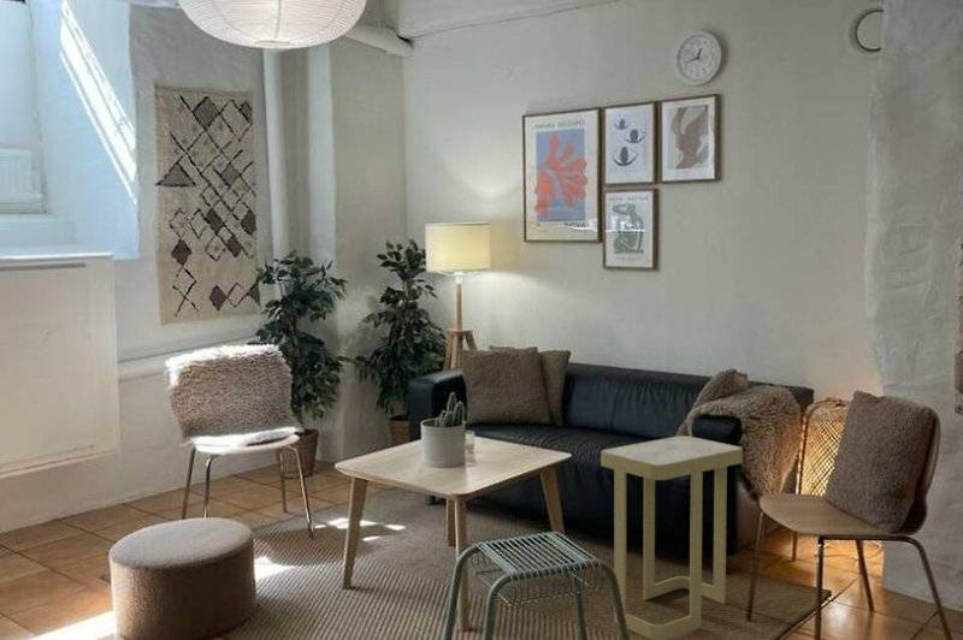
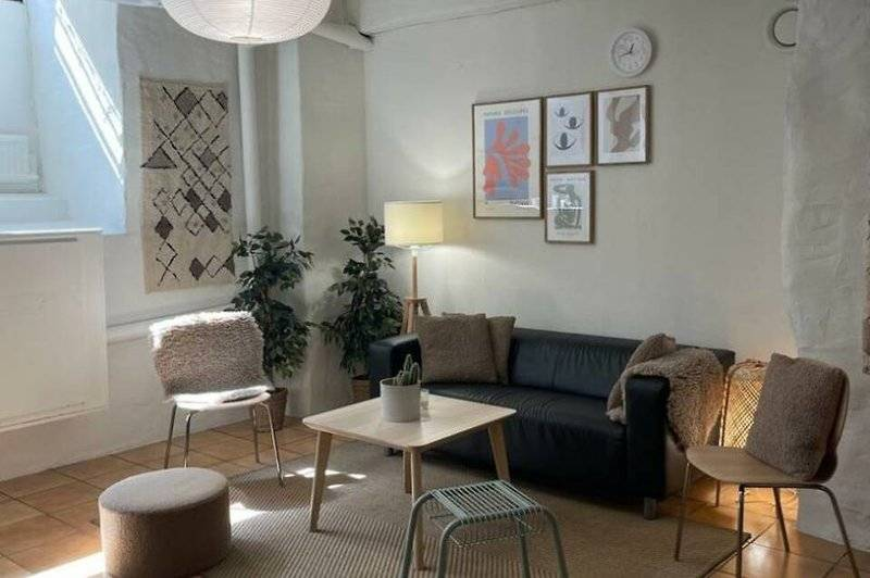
- side table (654, 532)
